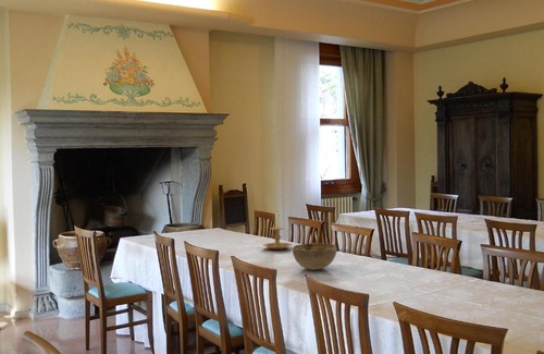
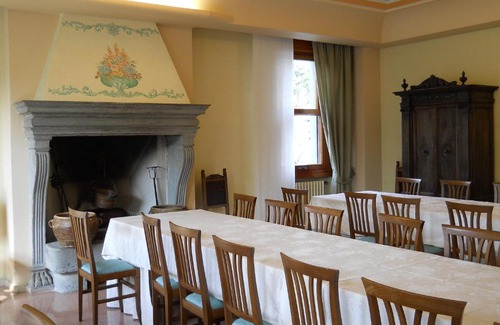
- candle holder (277, 229)
- decorative bowl (314, 257)
